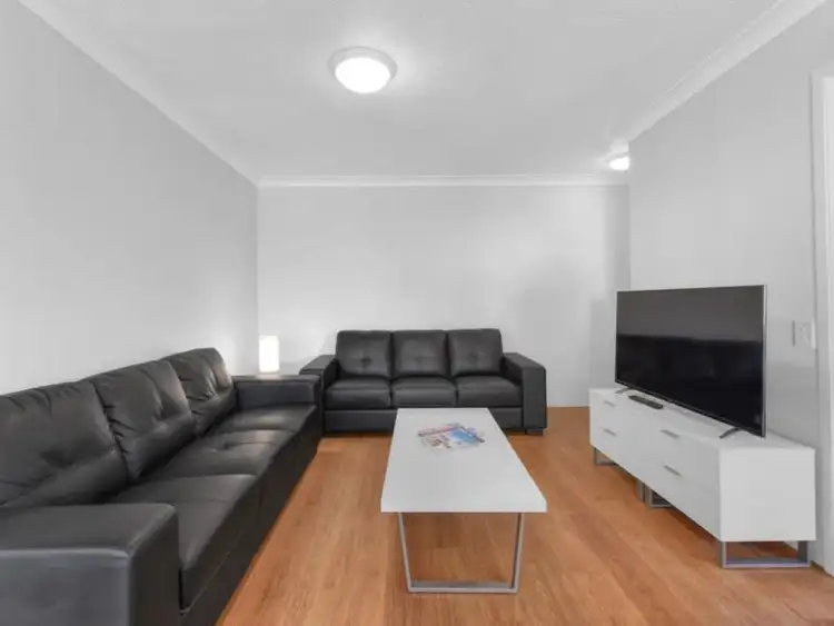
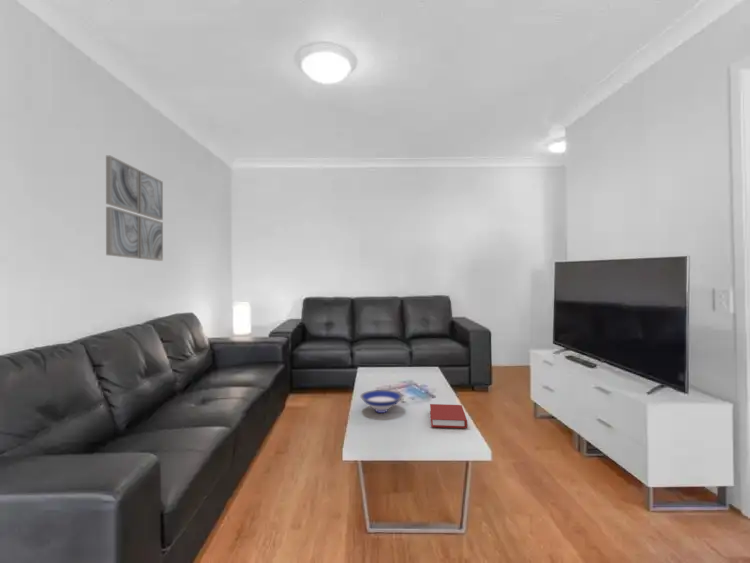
+ bowl (381, 403)
+ wall art (137, 213)
+ book (447, 415)
